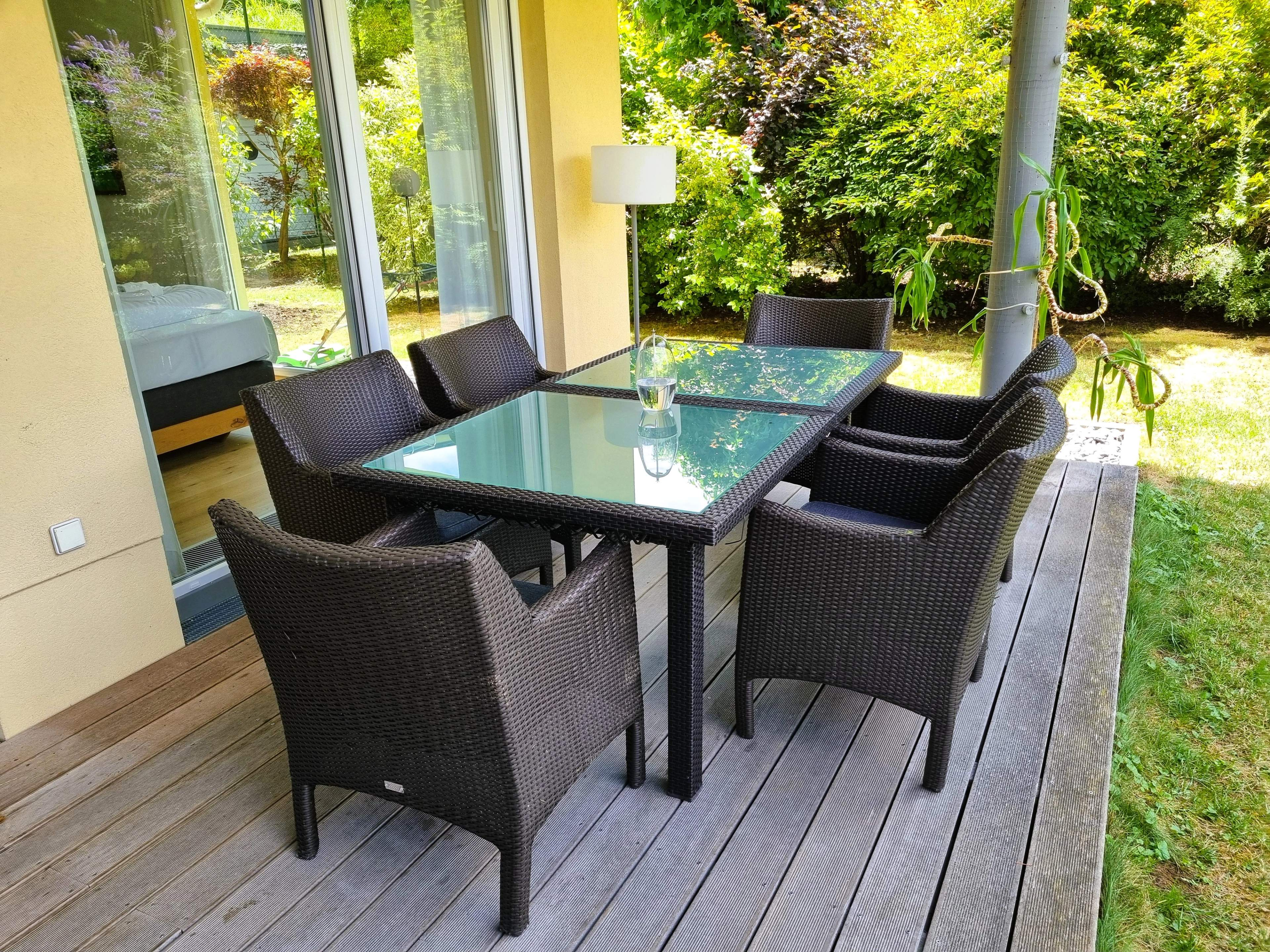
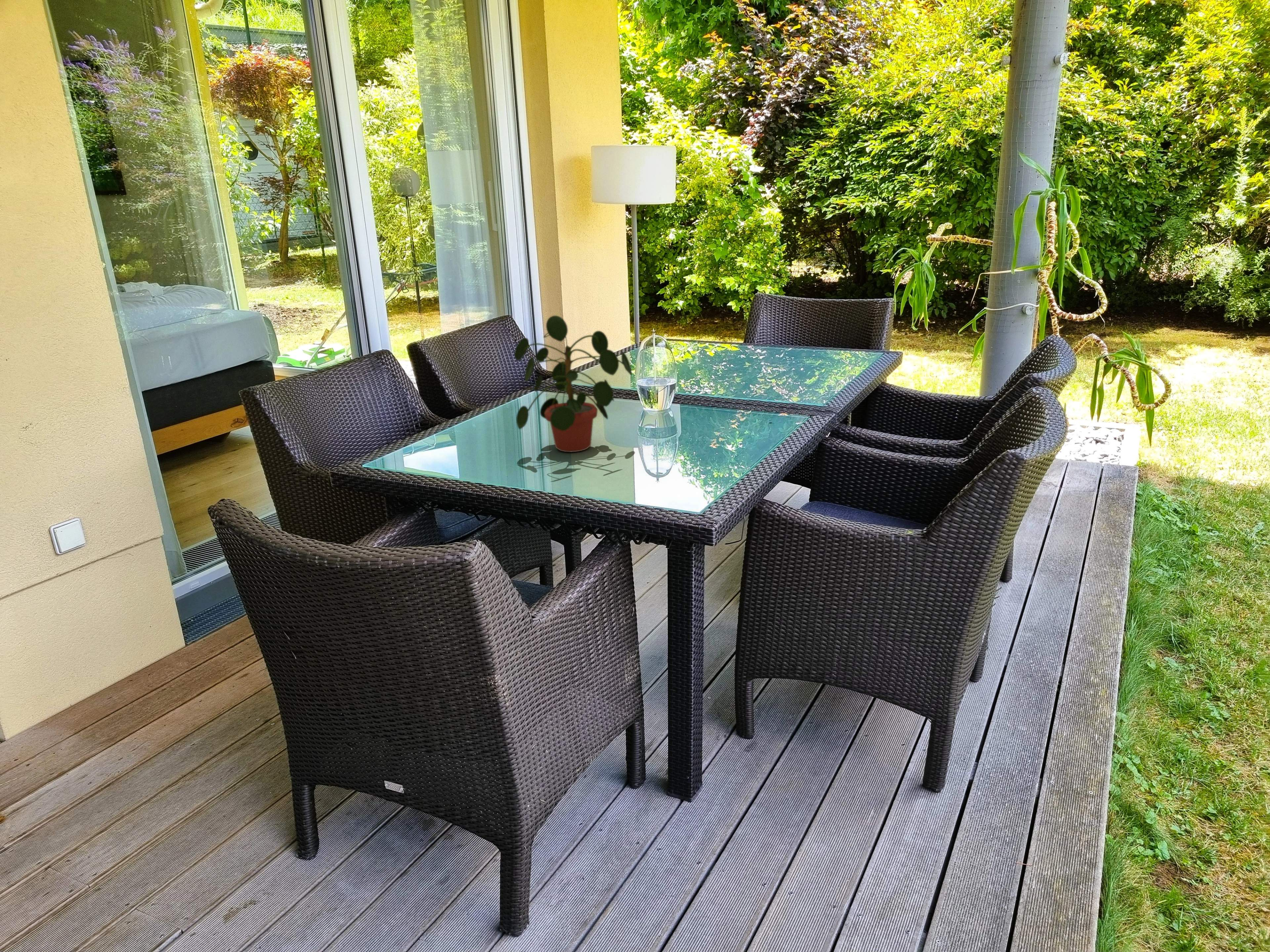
+ potted plant (572, 381)
